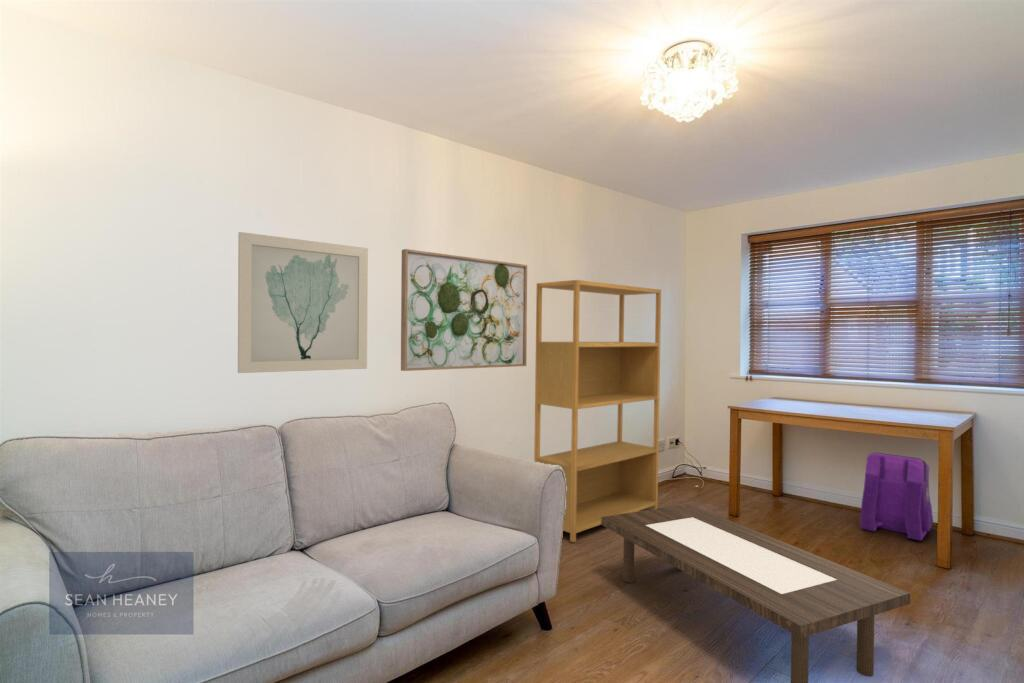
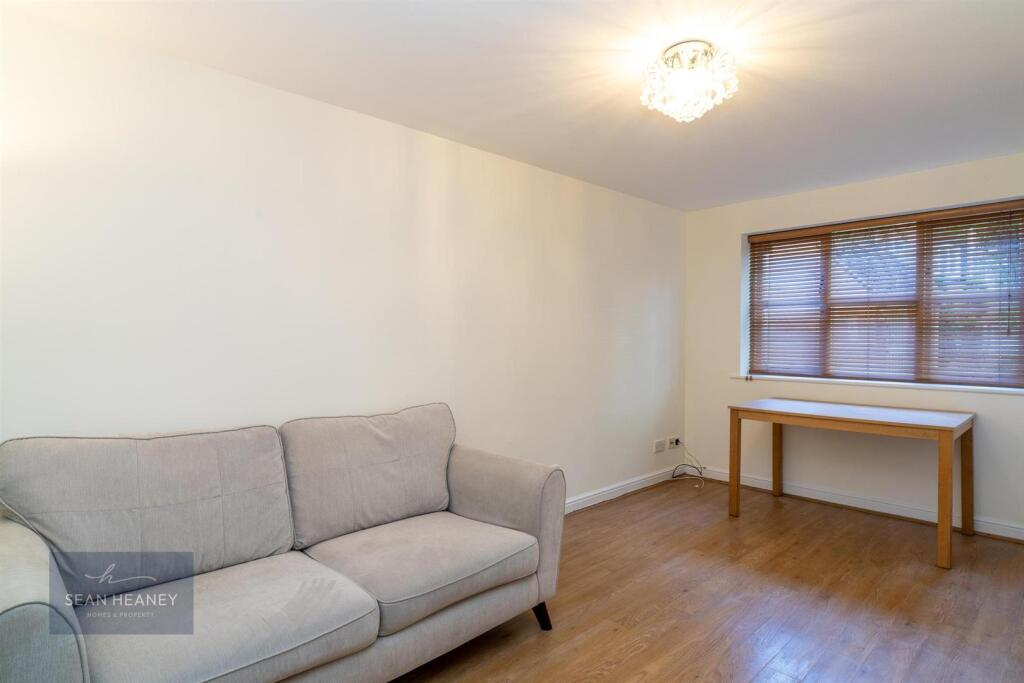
- wall art (470, 313)
- bookshelf (600, 403)
- wall art (307, 305)
- backpack (899, 491)
- coffee table (728, 583)
